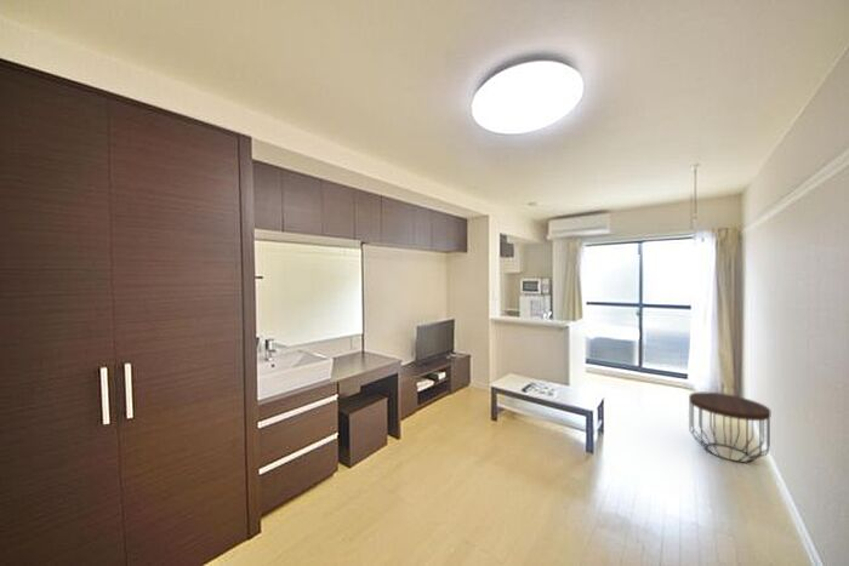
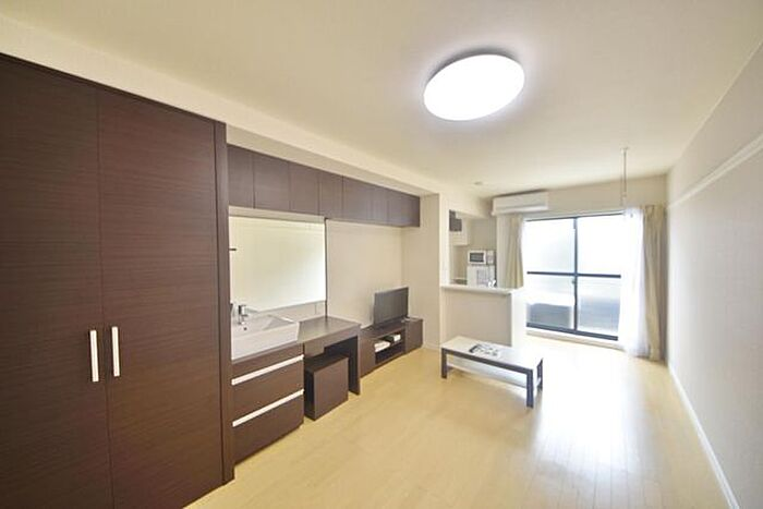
- side table (724, 427)
